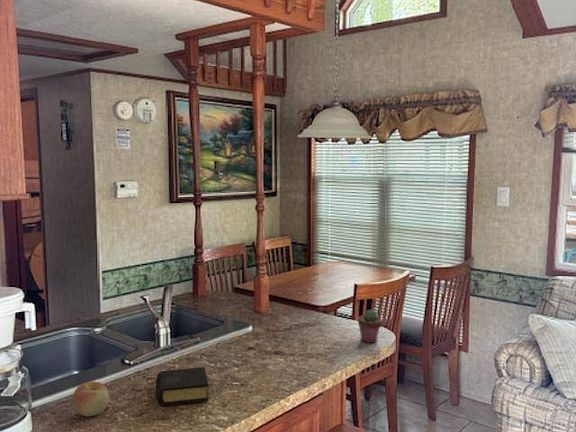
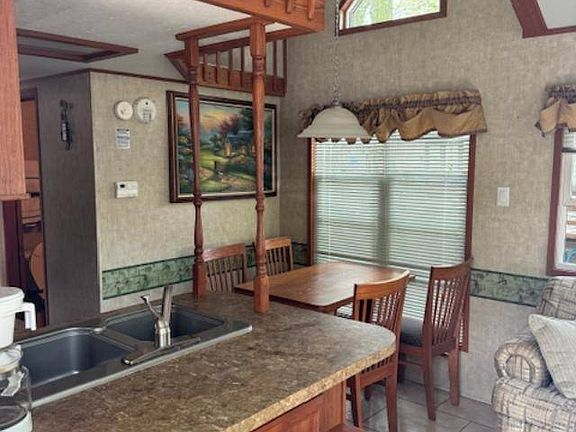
- book (181, 385)
- potted succulent (369, 325)
- apple (91, 398)
